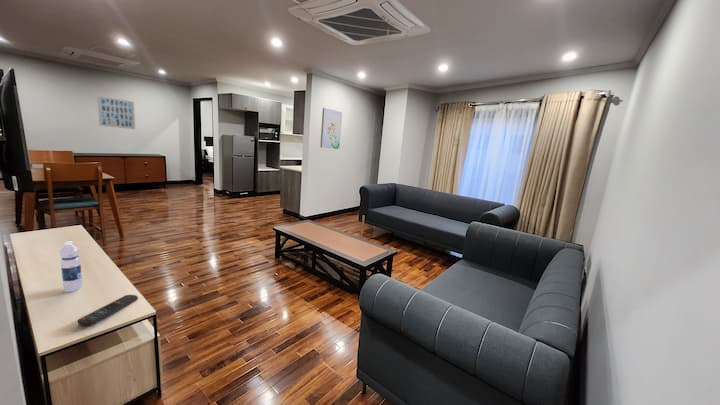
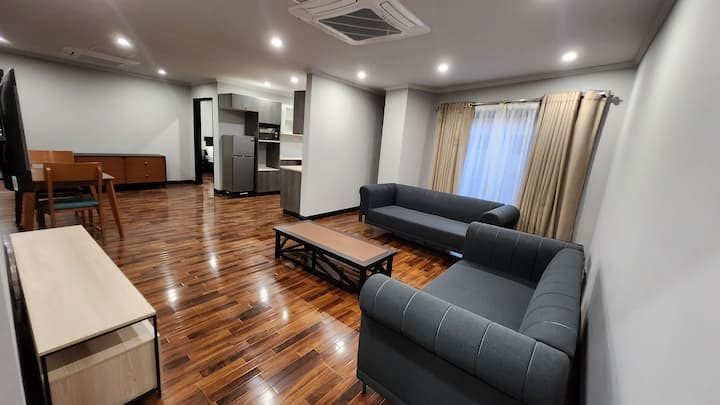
- wall art (117, 113)
- water bottle (71, 266)
- remote control (110, 308)
- wall art (331, 129)
